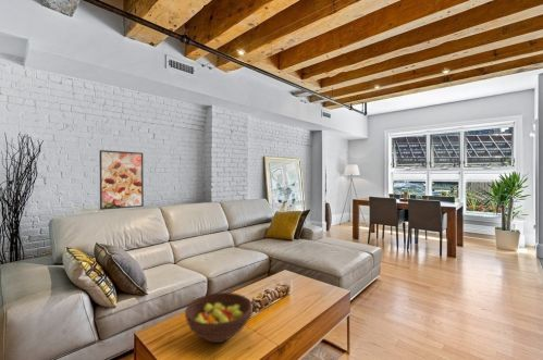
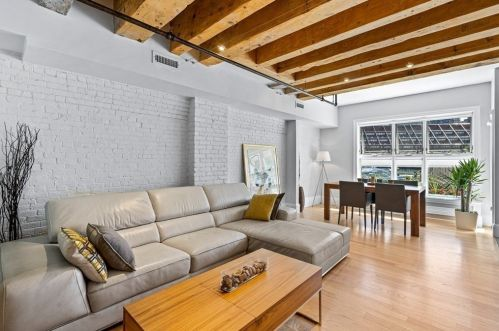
- fruit bowl (219, 321)
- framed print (122, 179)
